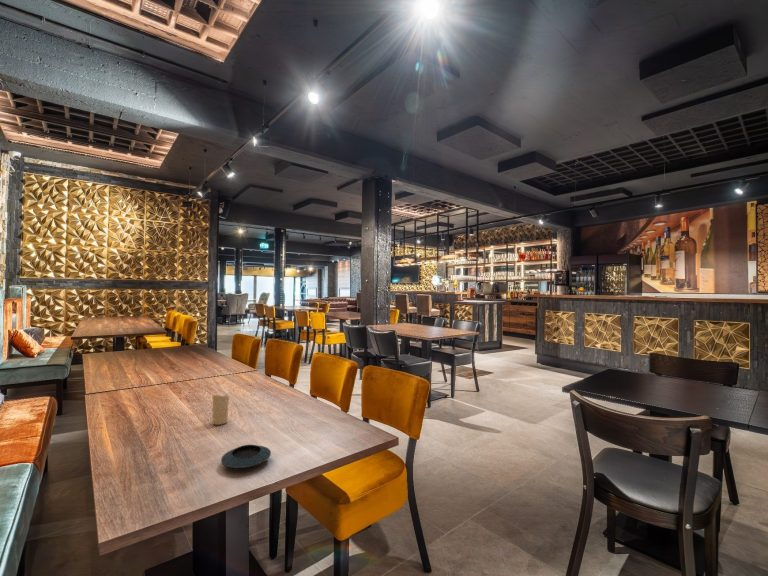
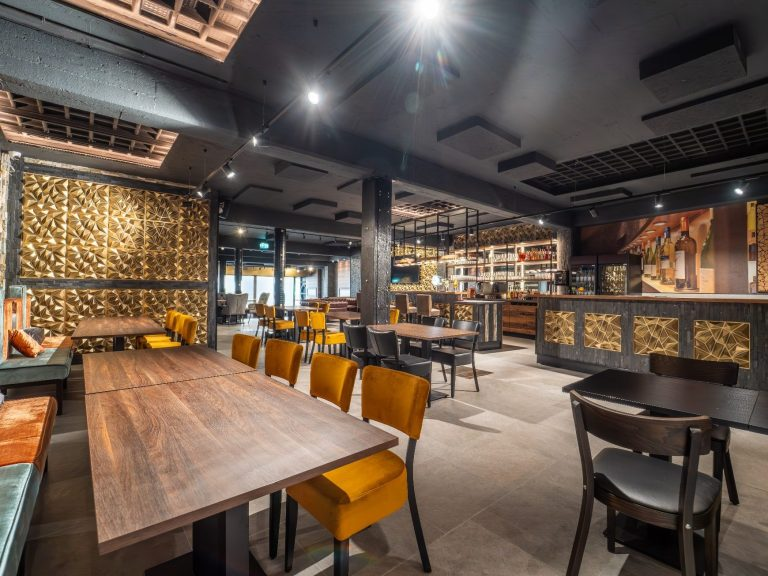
- saucer (246, 454)
- candle (220, 407)
